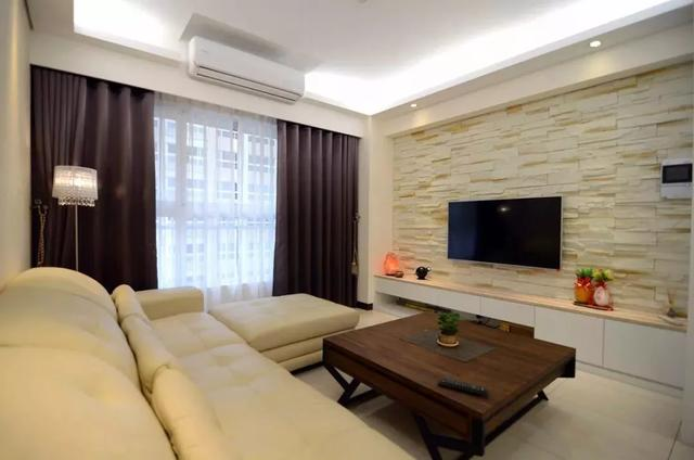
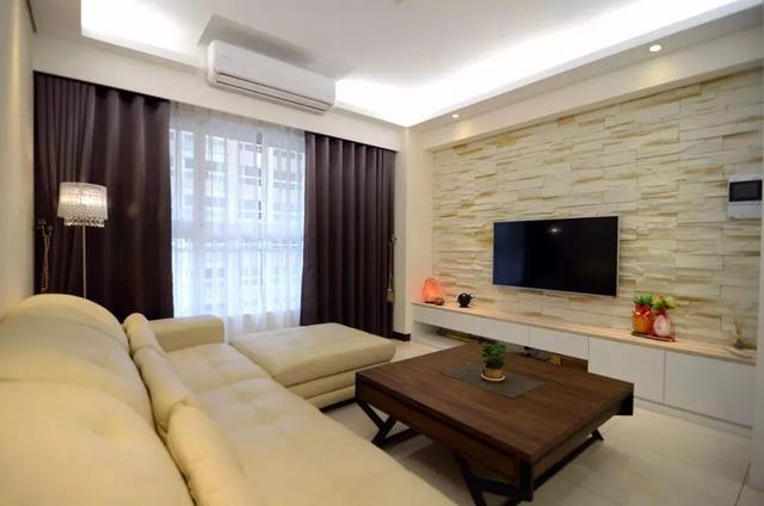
- remote control (462, 386)
